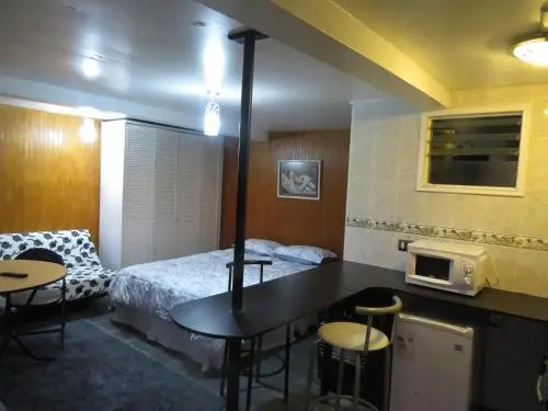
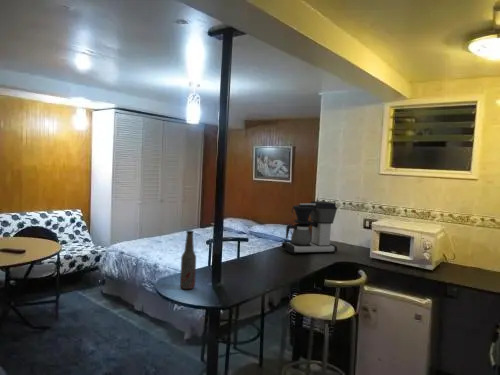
+ coffee maker (309, 225)
+ bottle (188, 259)
